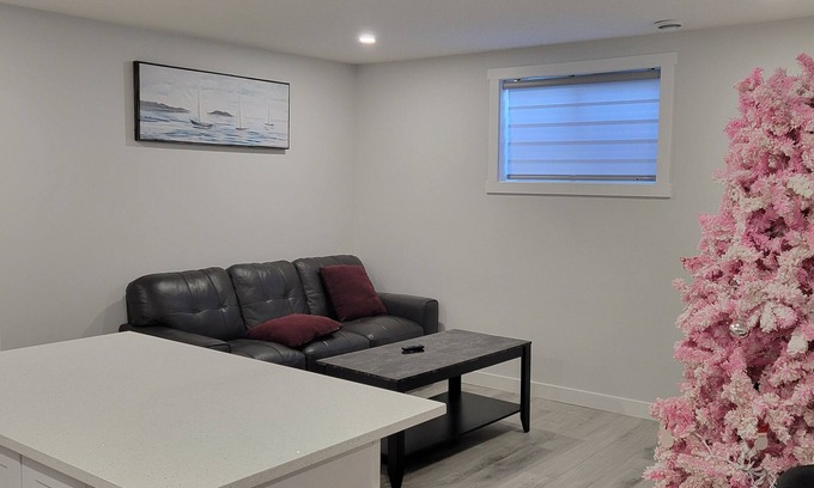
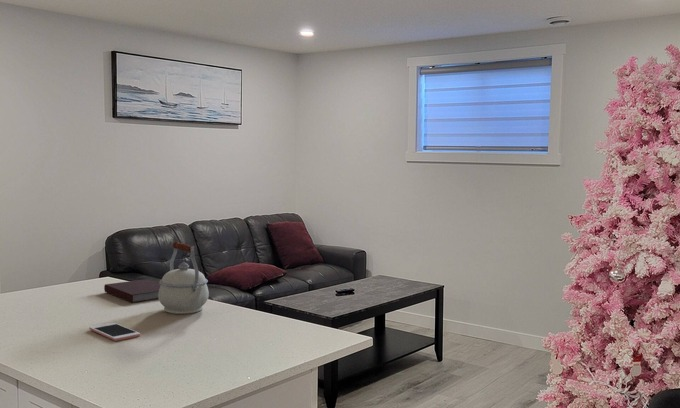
+ notebook (139, 290)
+ kettle (185, 277)
+ cell phone (114, 331)
